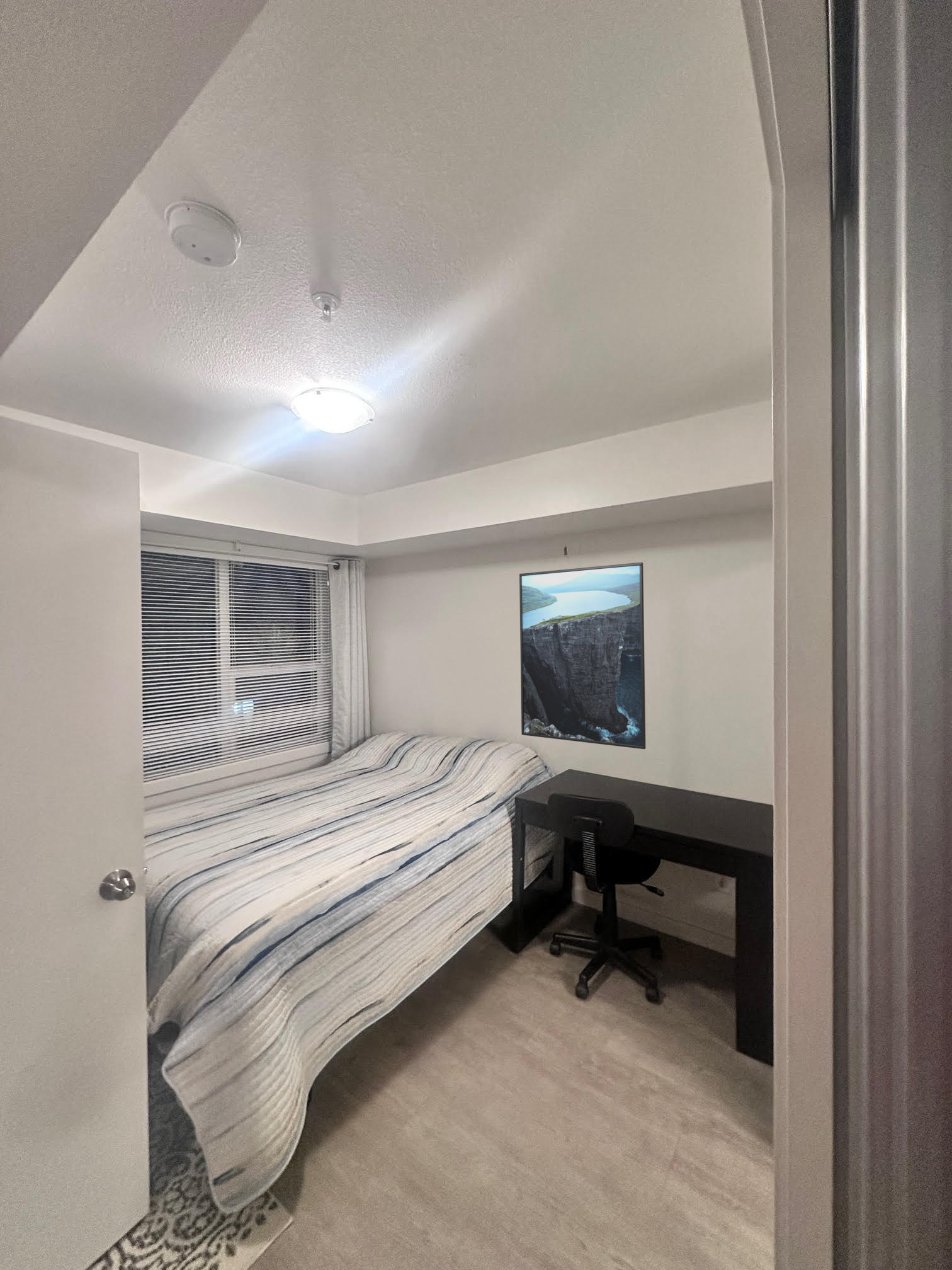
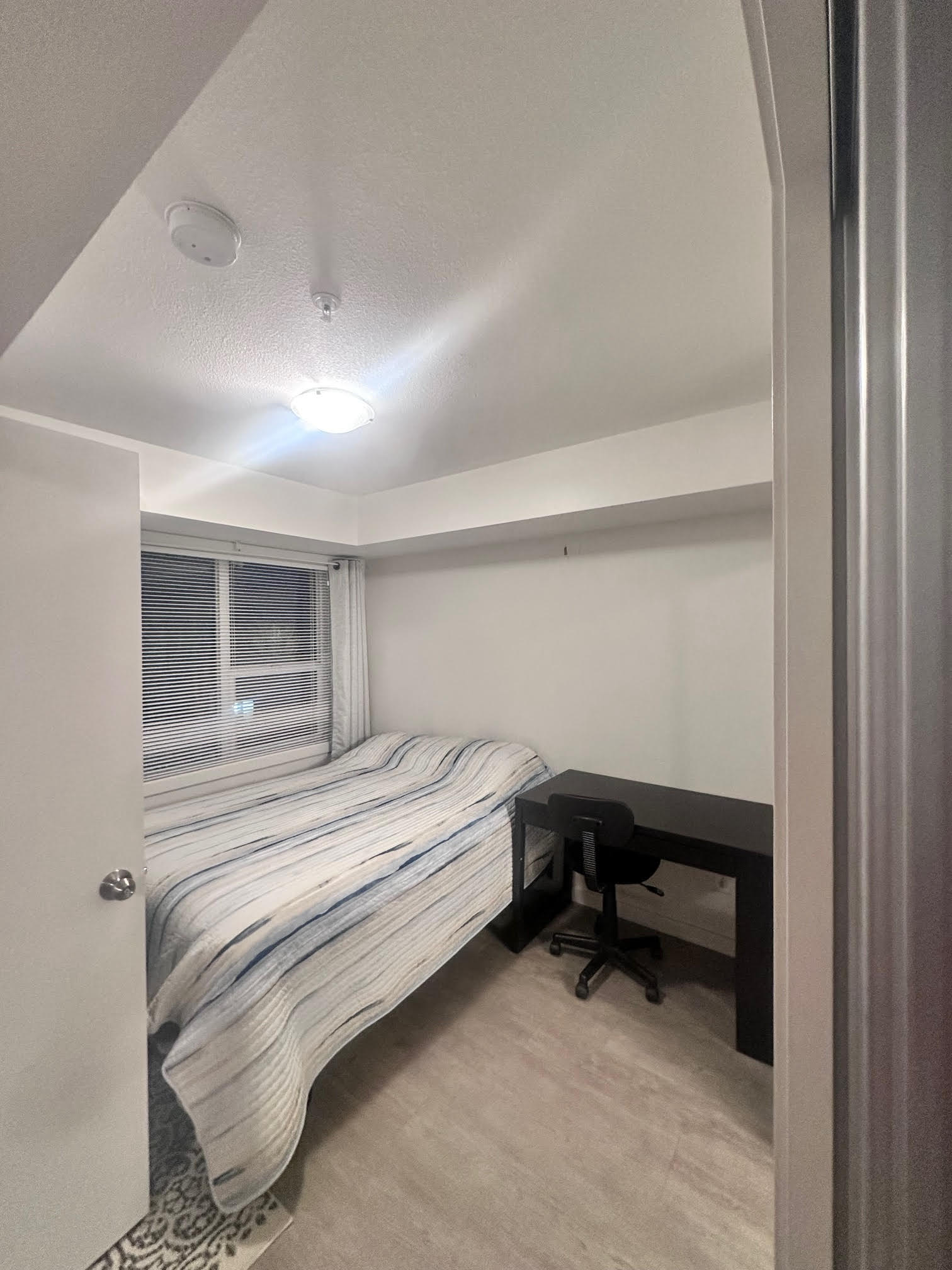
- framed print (577, 655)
